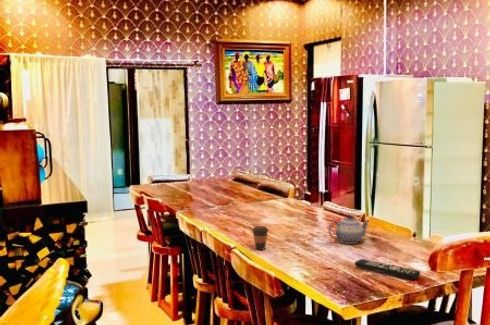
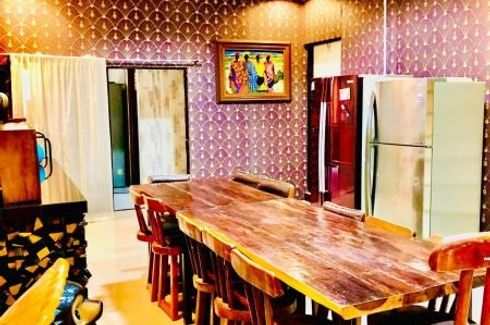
- remote control (386, 268)
- teapot (349, 228)
- coffee cup (260, 237)
